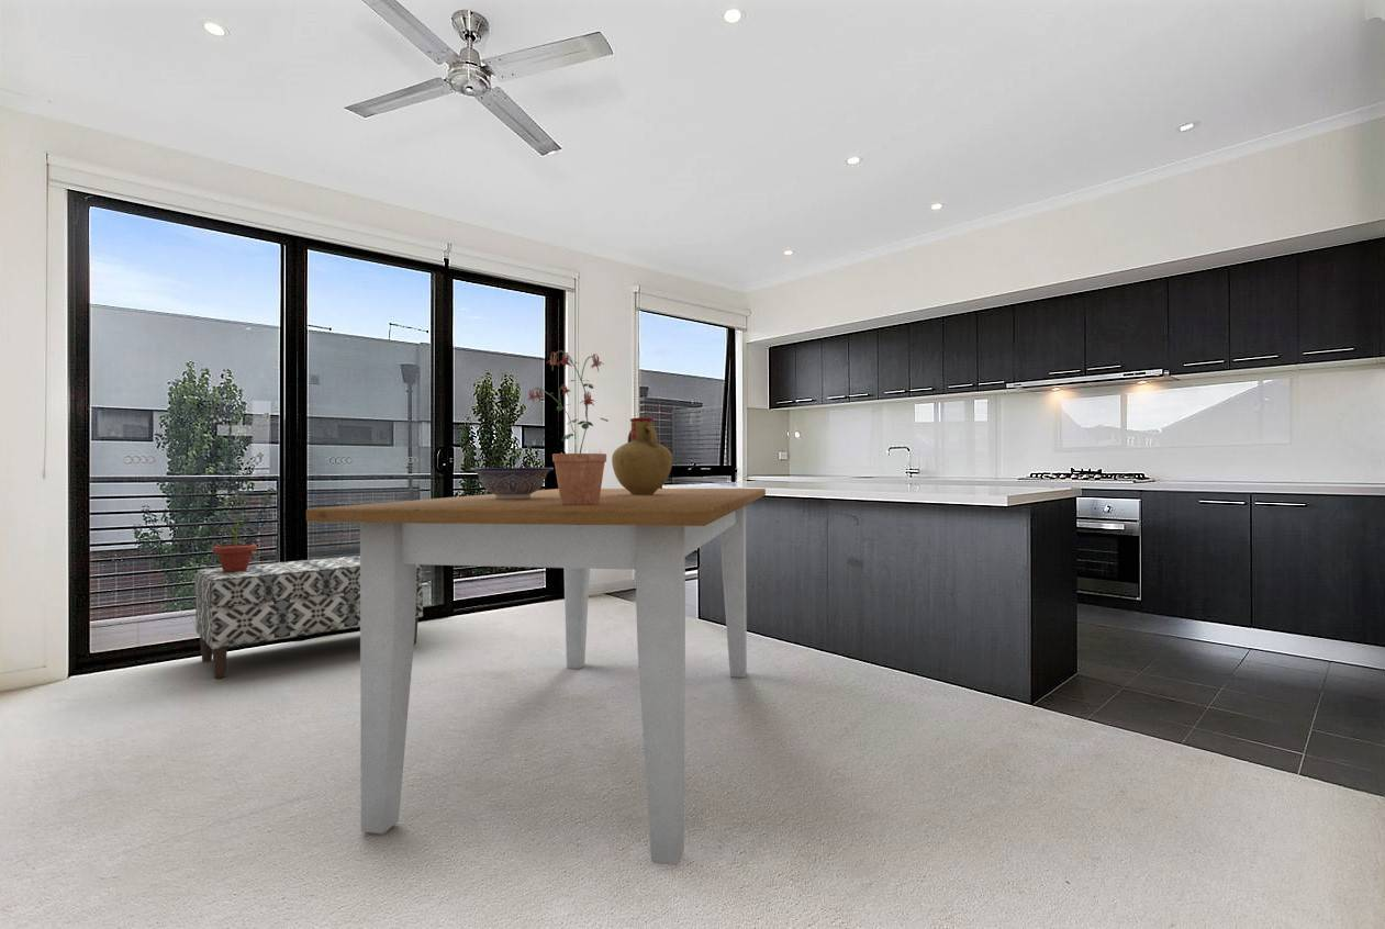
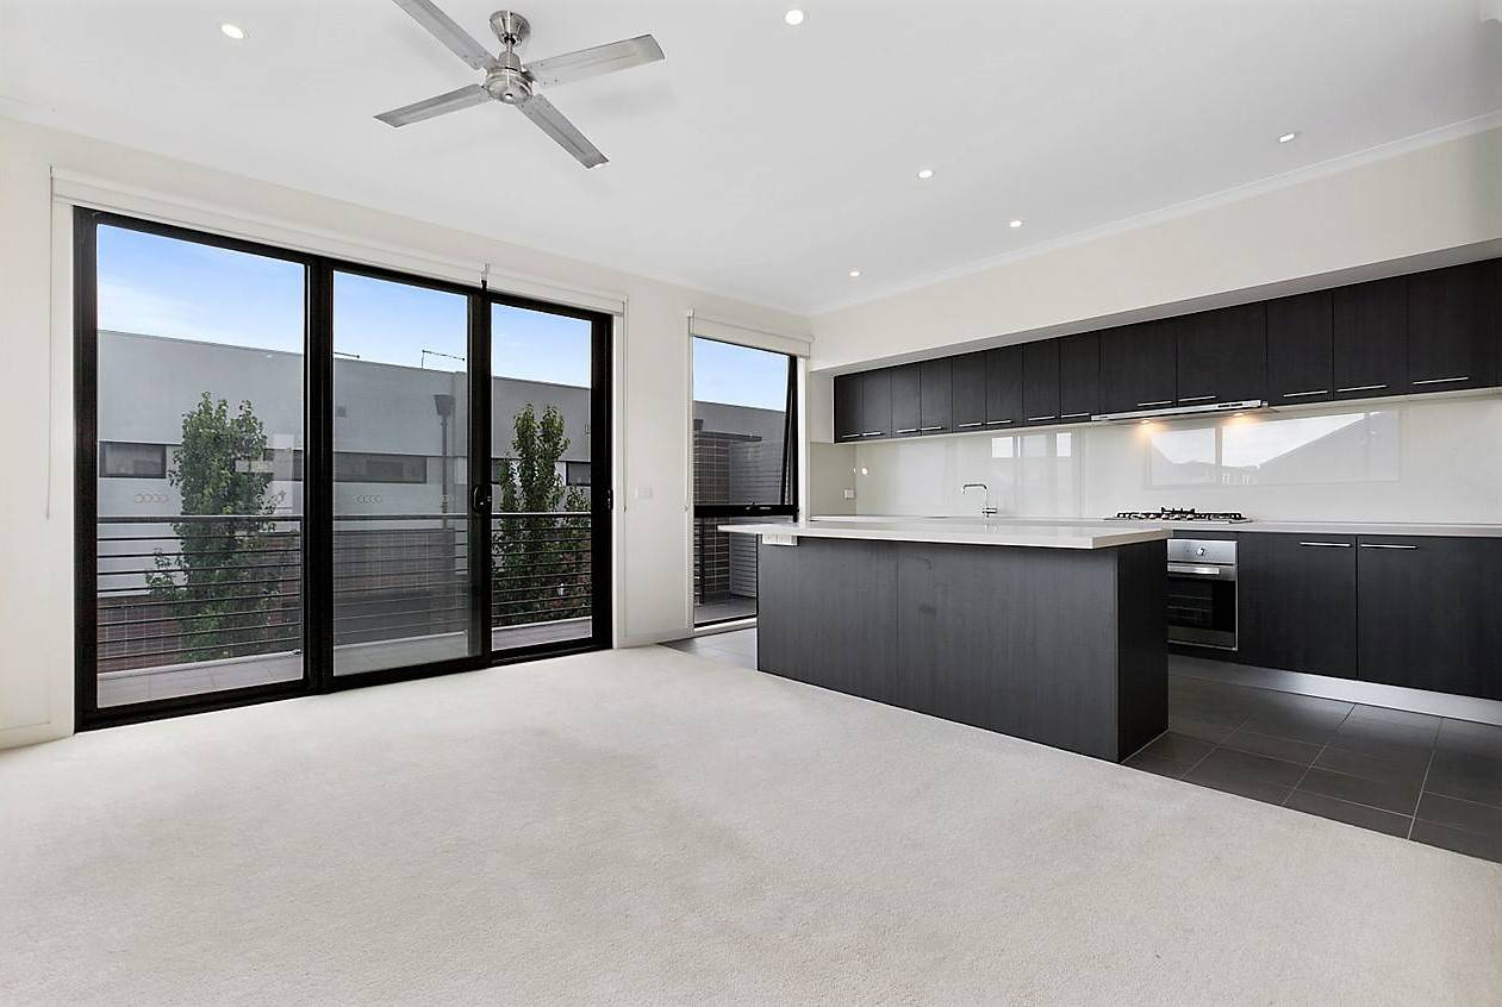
- potted plant (235, 541)
- decorative bowl (512, 482)
- bench (314, 607)
- vase (641, 456)
- table (587, 613)
- potted plant (578, 424)
